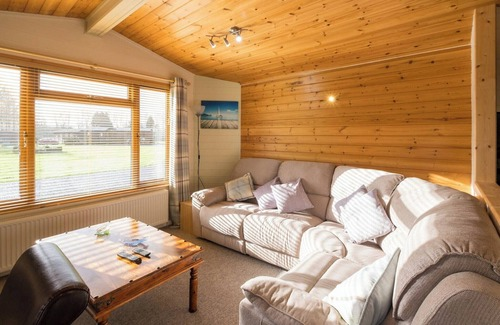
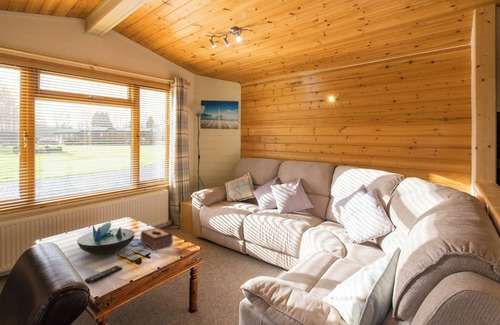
+ tissue box (156, 238)
+ remote control (104, 274)
+ decorative bowl (107, 236)
